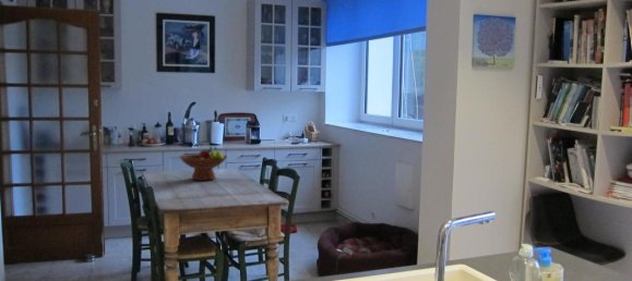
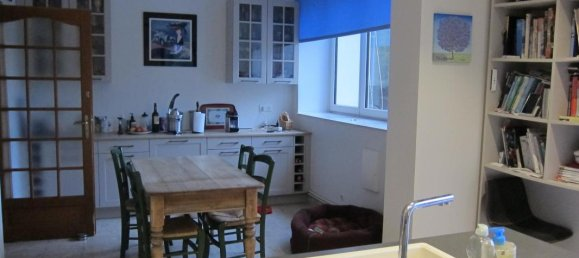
- fruit bowl (203, 163)
